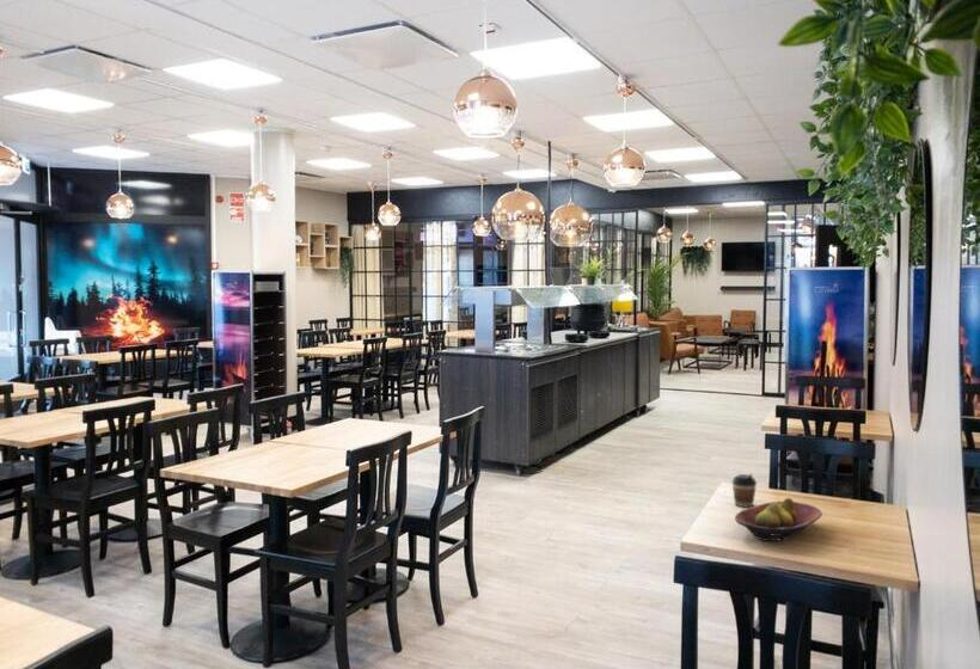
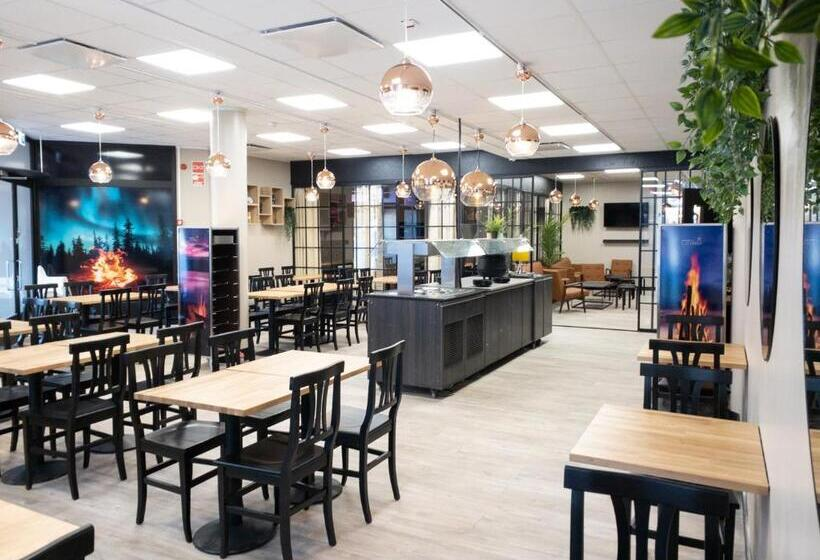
- coffee cup (743, 489)
- fruit bowl (778, 515)
